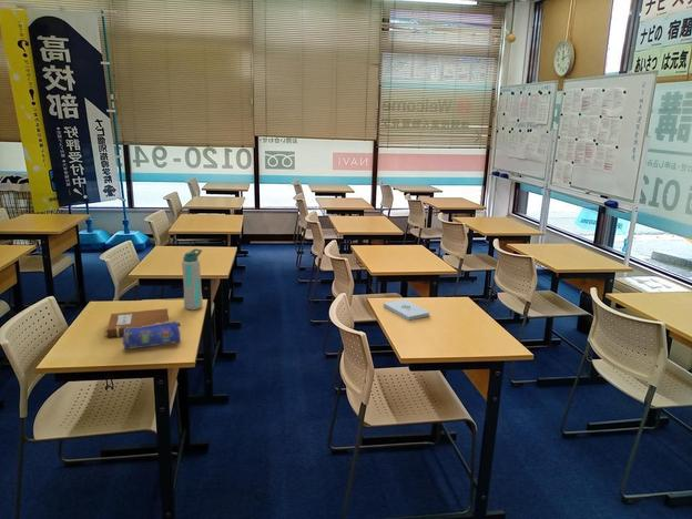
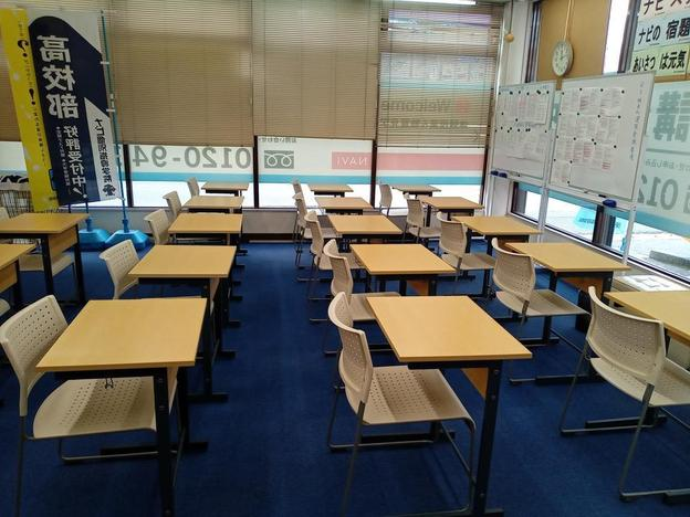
- pencil case (152, 334)
- notepad (406, 308)
- notebook (138, 323)
- water bottle (192, 279)
